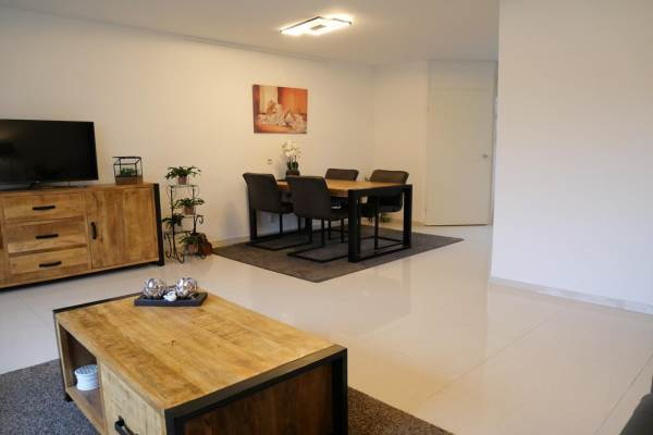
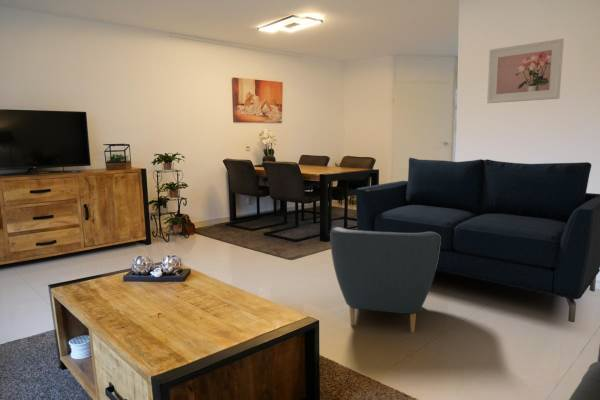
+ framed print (523, 73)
+ armchair (386, 267)
+ sofa (471, 220)
